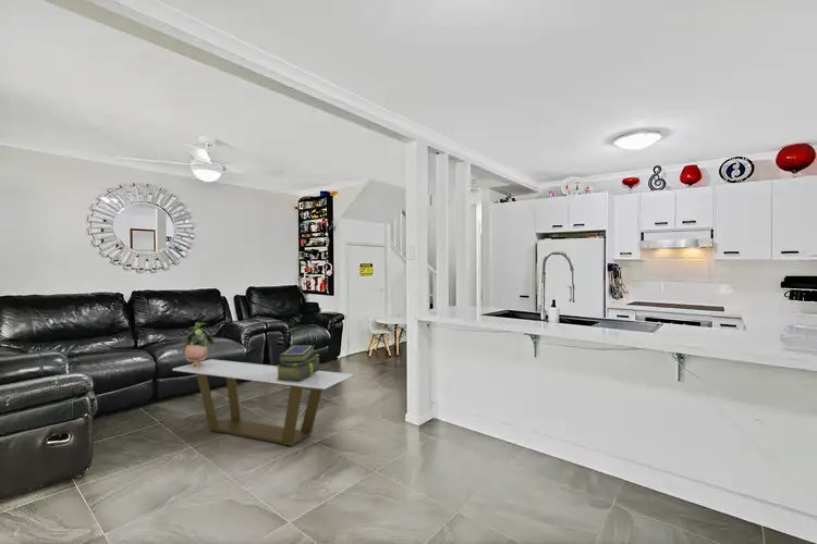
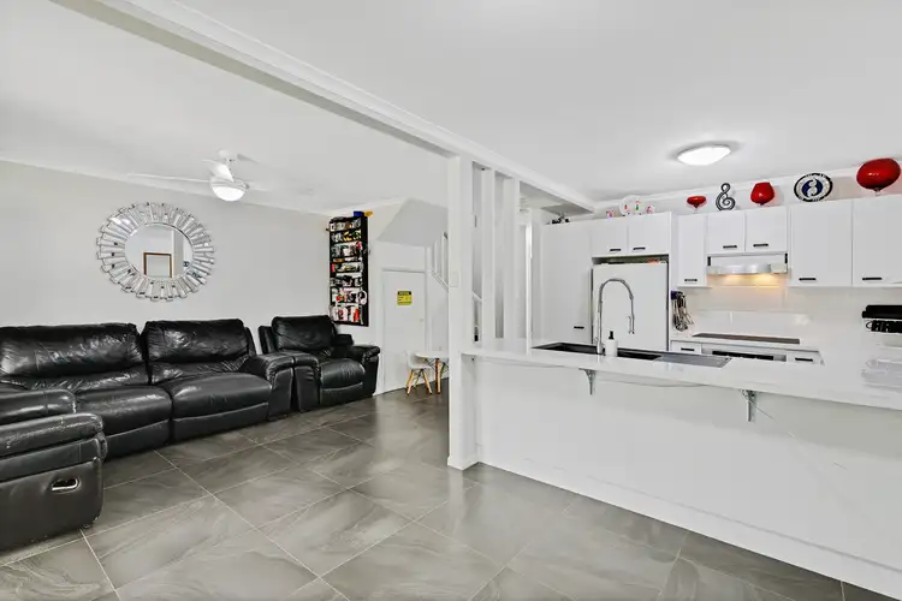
- coffee table (255, 422)
- potted plant (198, 343)
- stack of books (298, 361)
